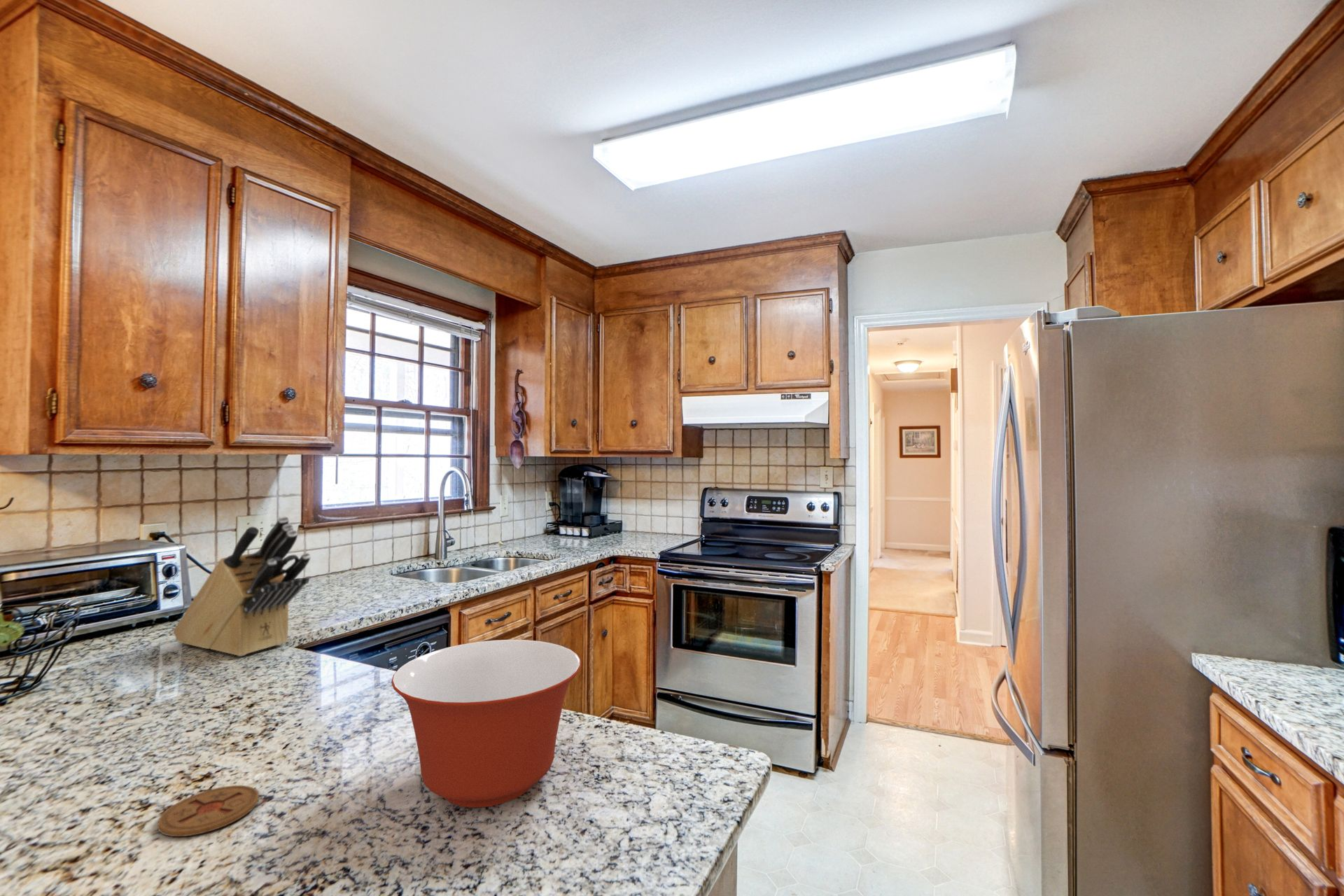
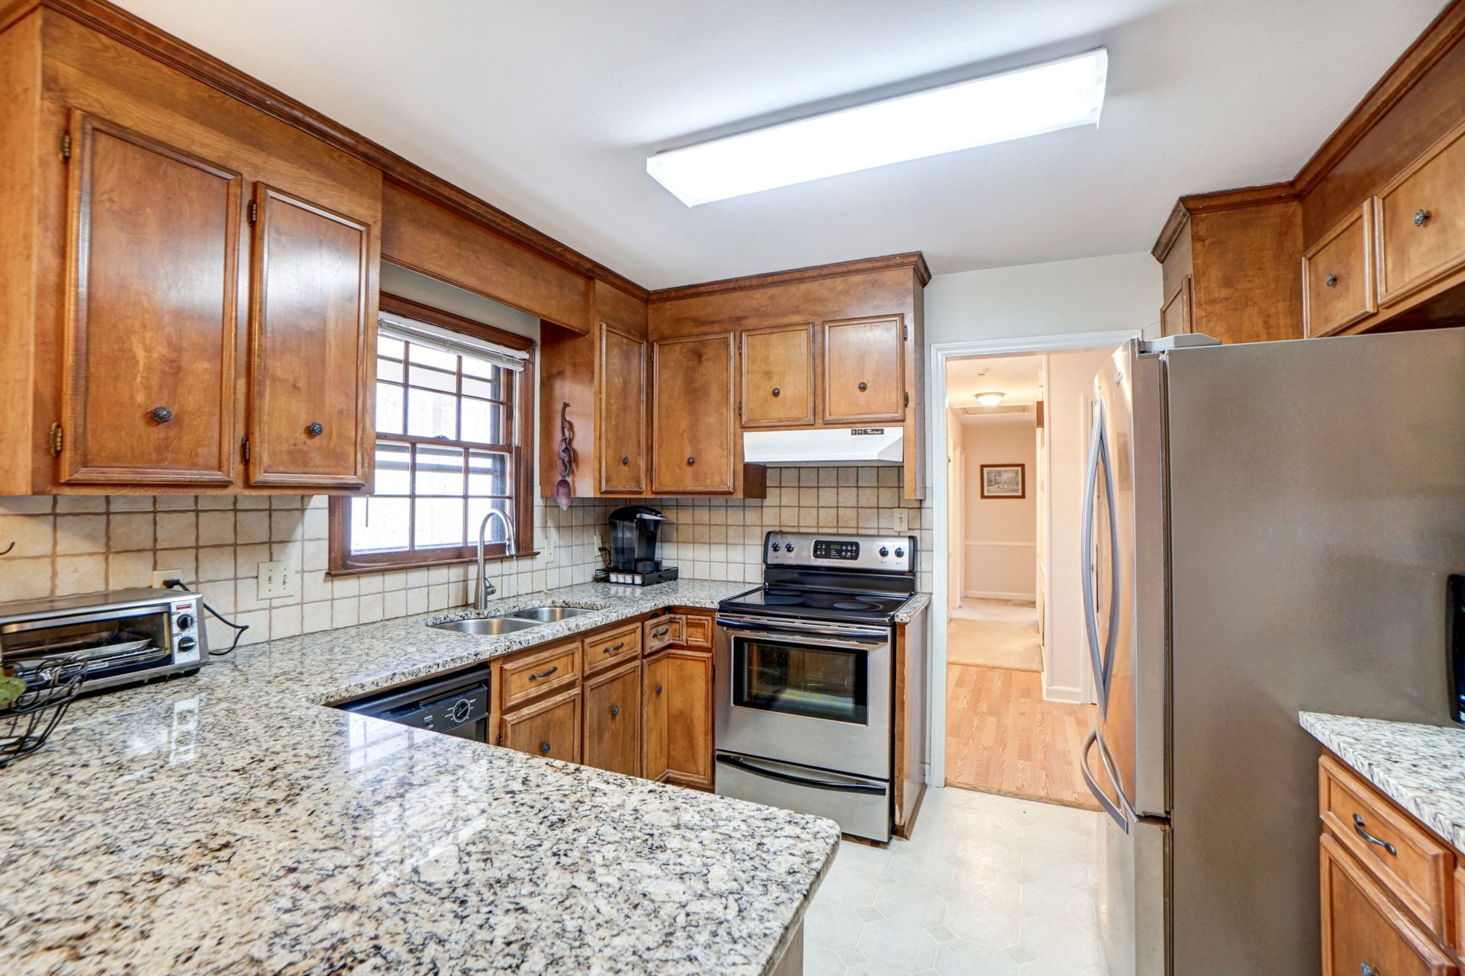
- coaster (210, 809)
- knife block (243, 580)
- mixing bowl (490, 723)
